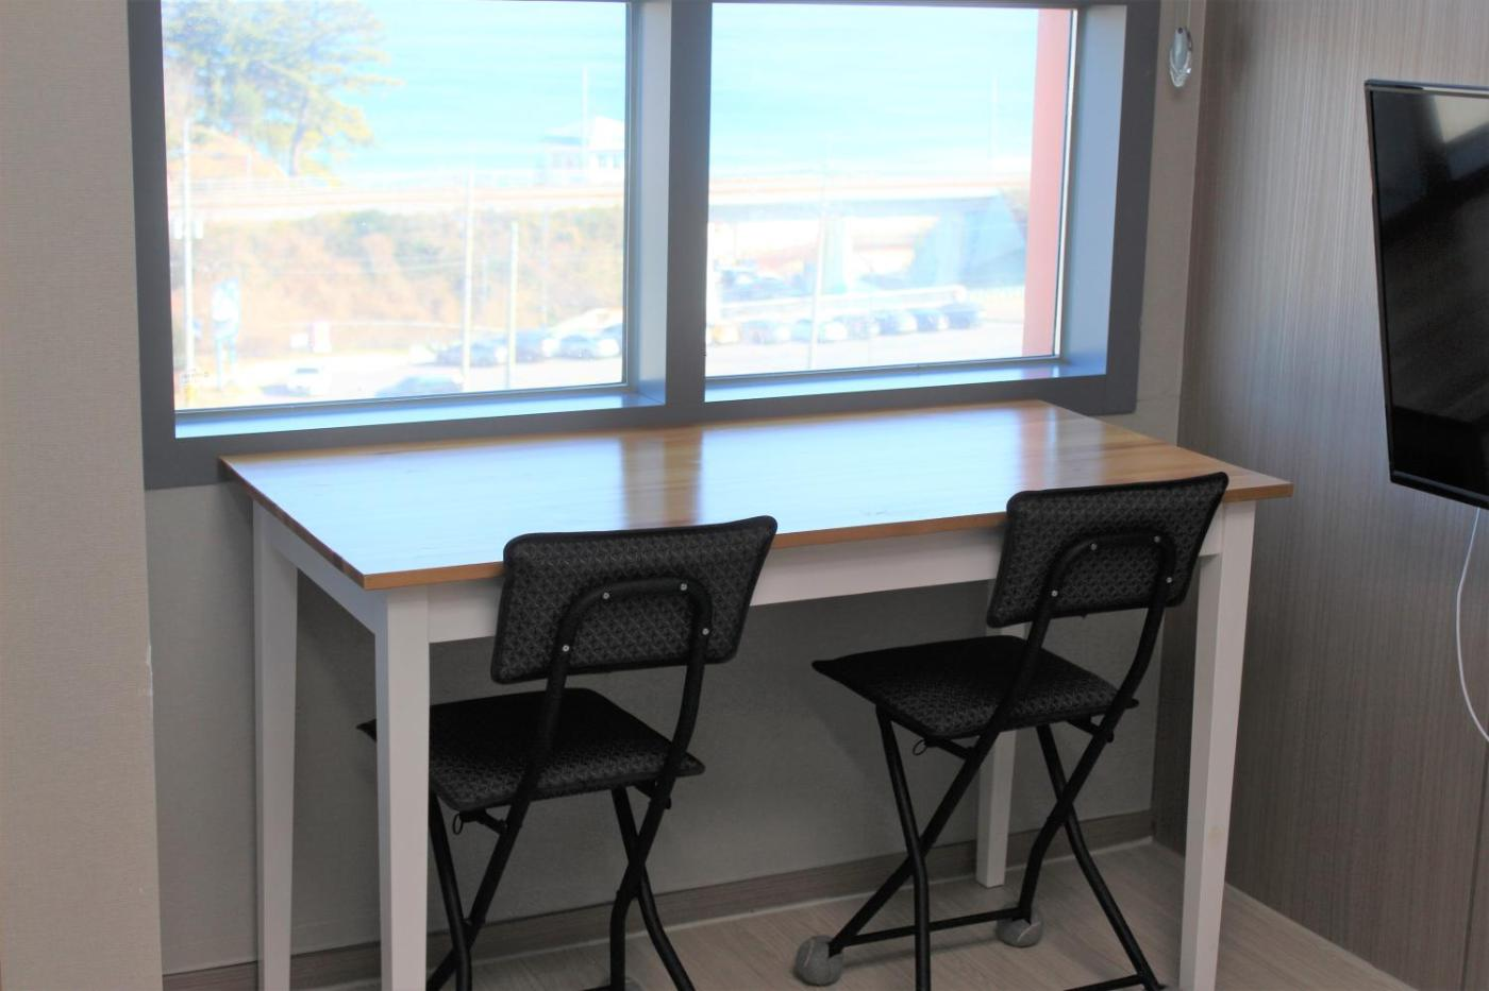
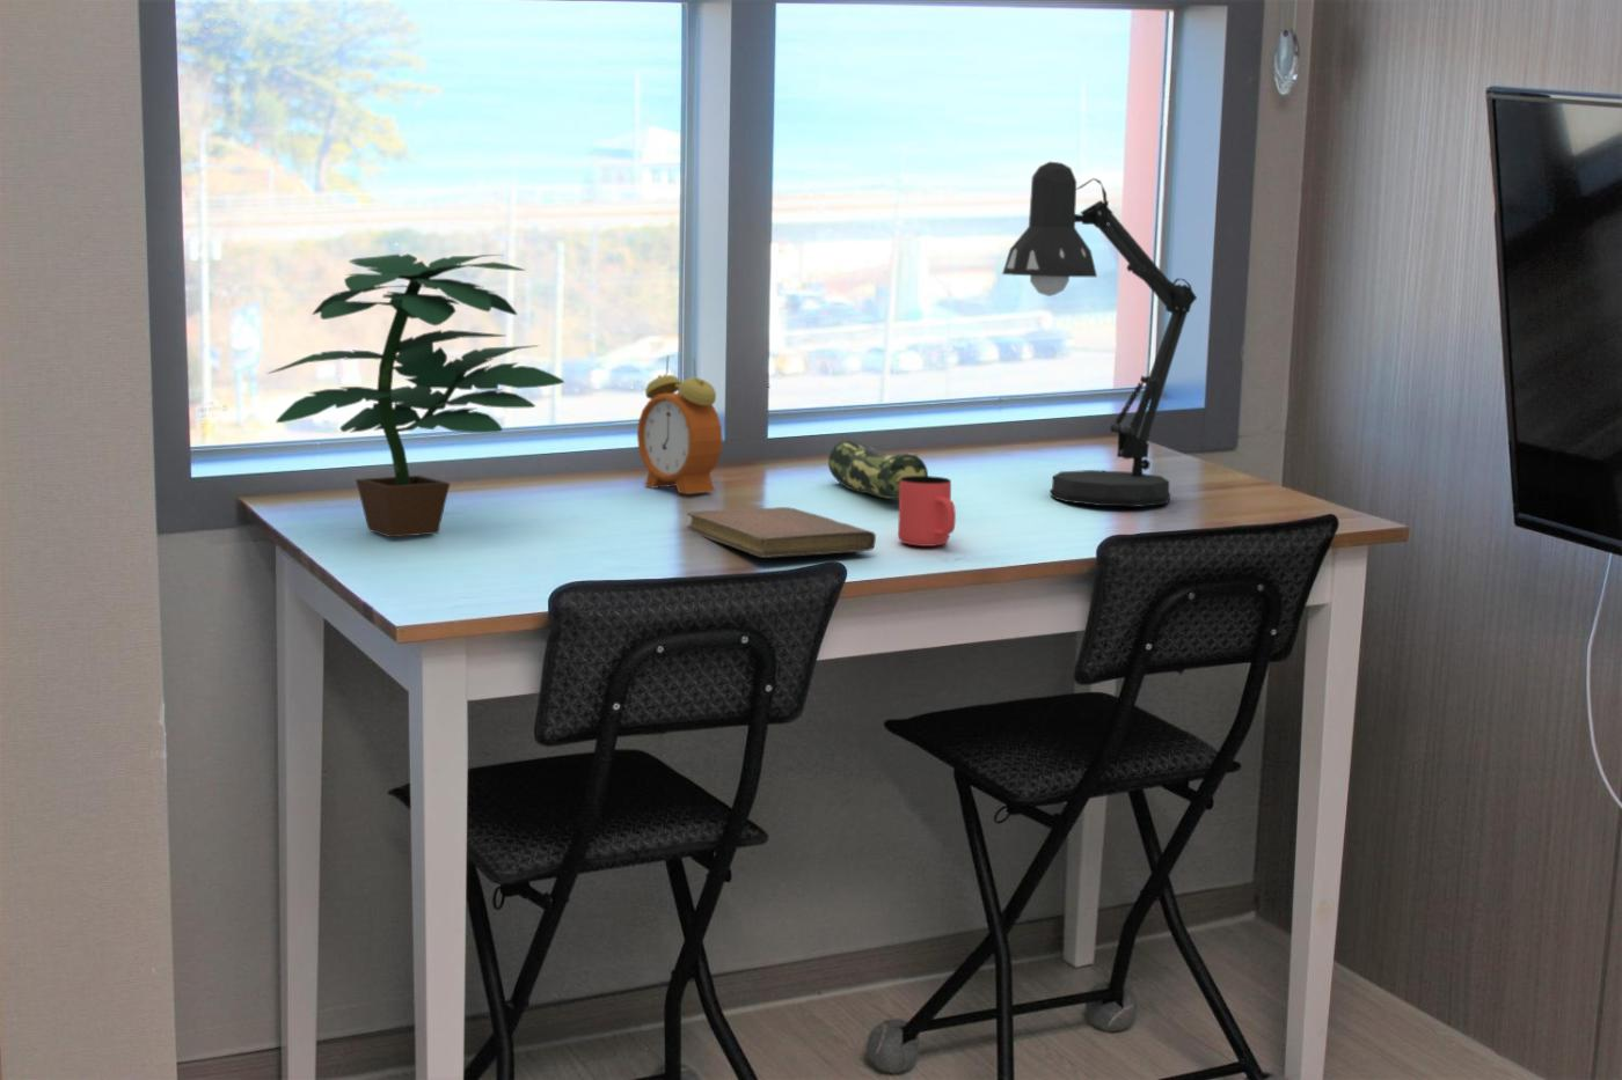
+ notebook (778, 530)
+ potted plant (422, 394)
+ alarm clock (679, 423)
+ desk lamp (1141, 376)
+ cup (930, 512)
+ pencil case (878, 471)
